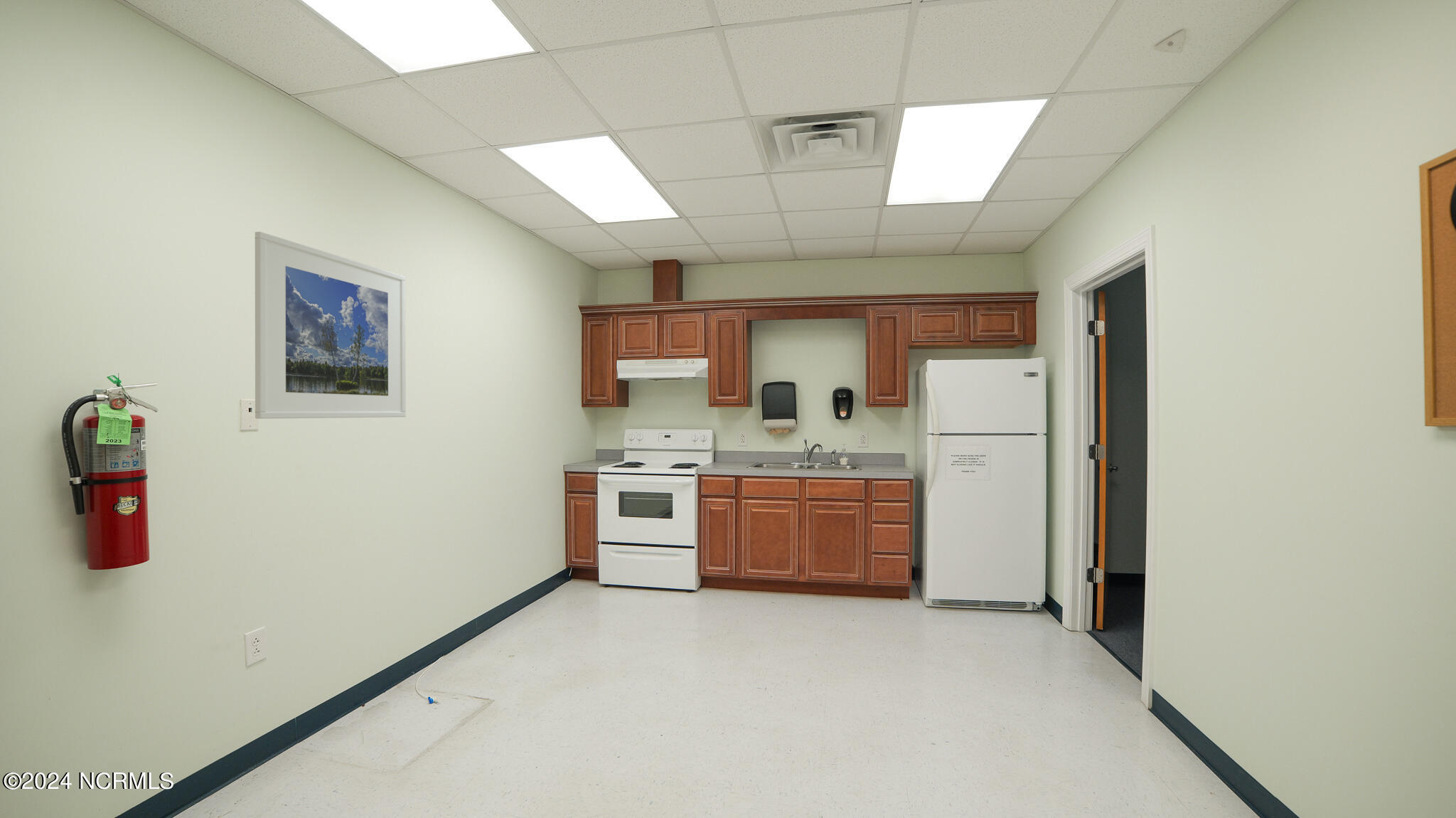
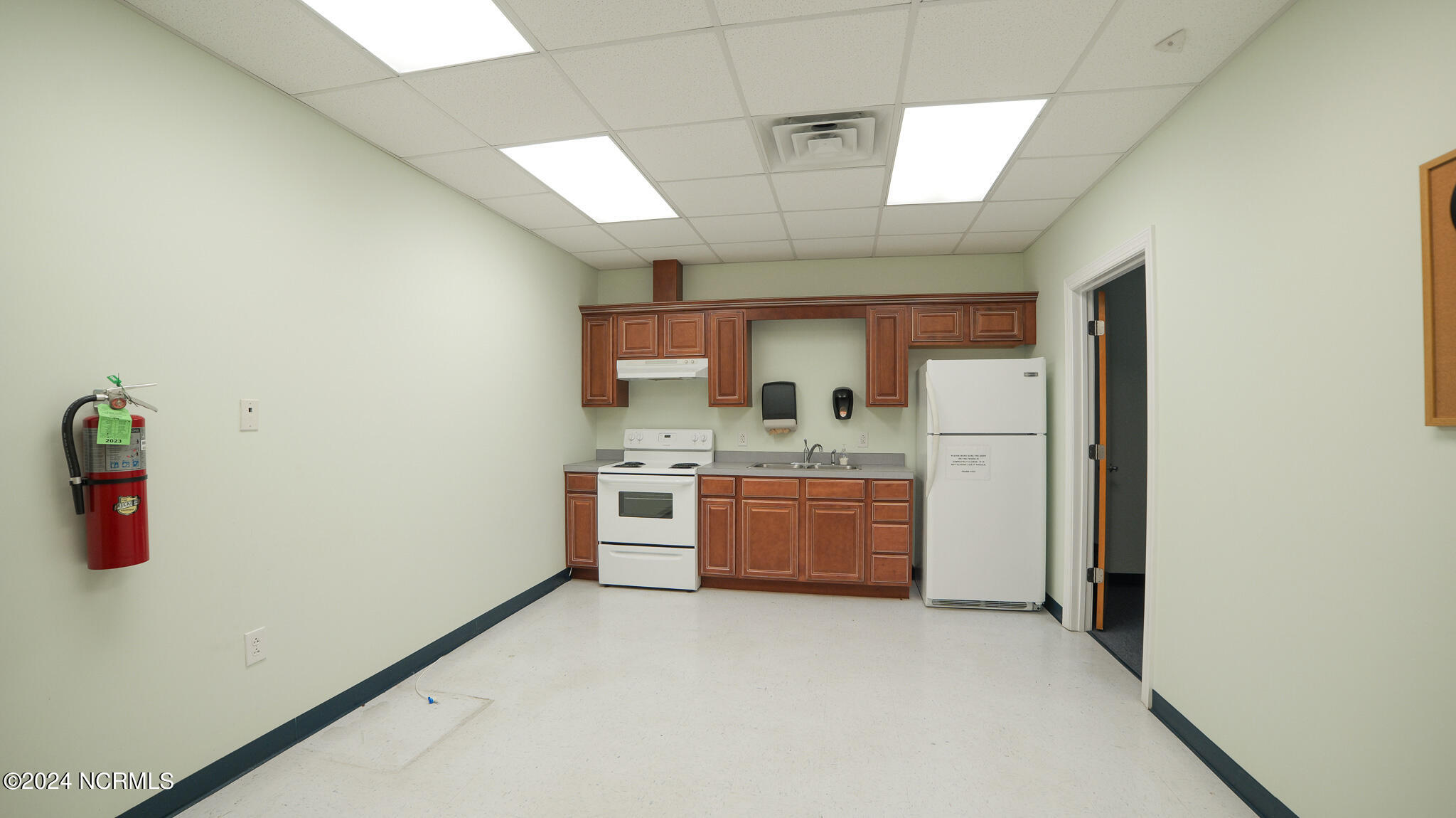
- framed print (341, 337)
